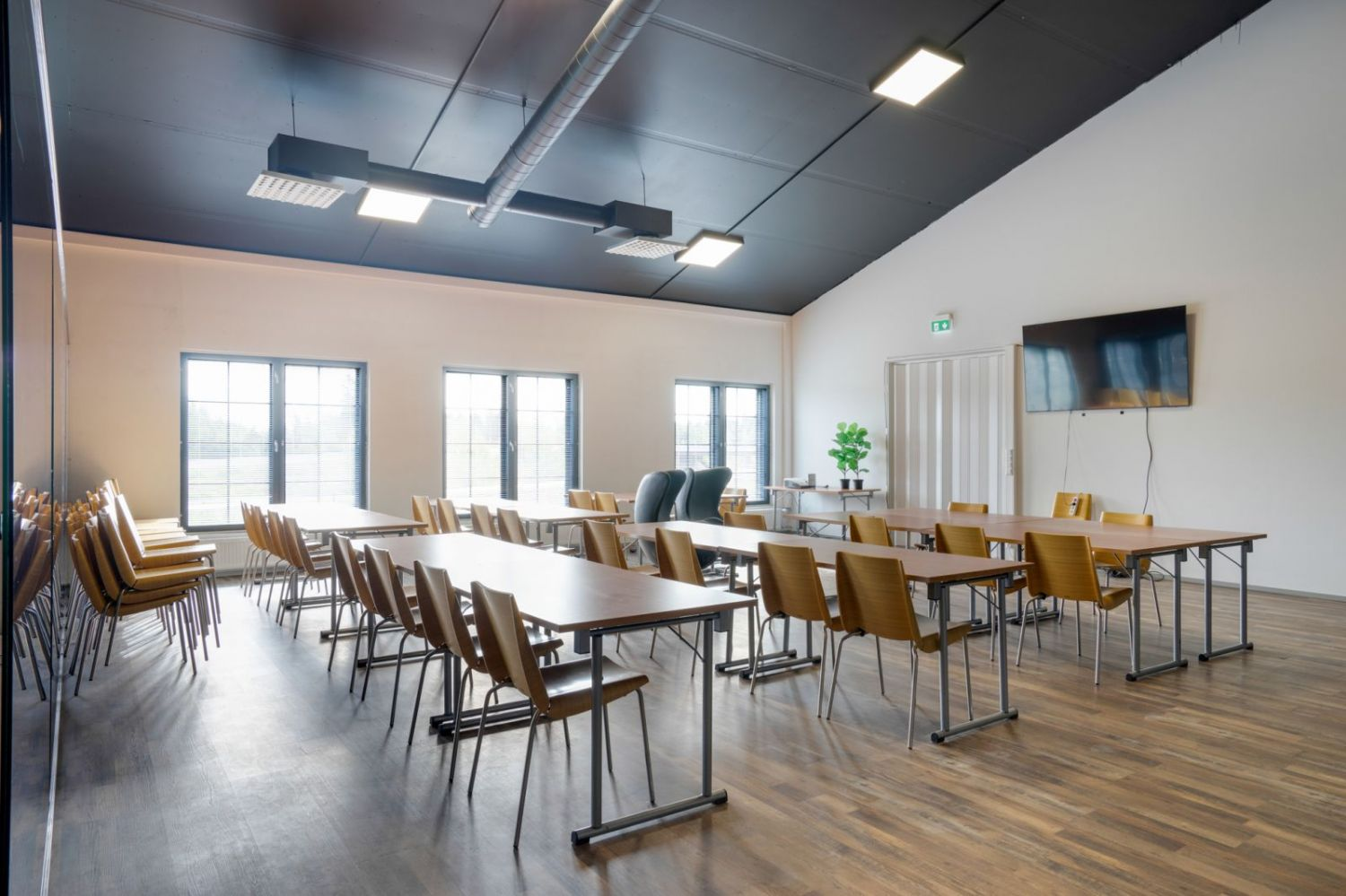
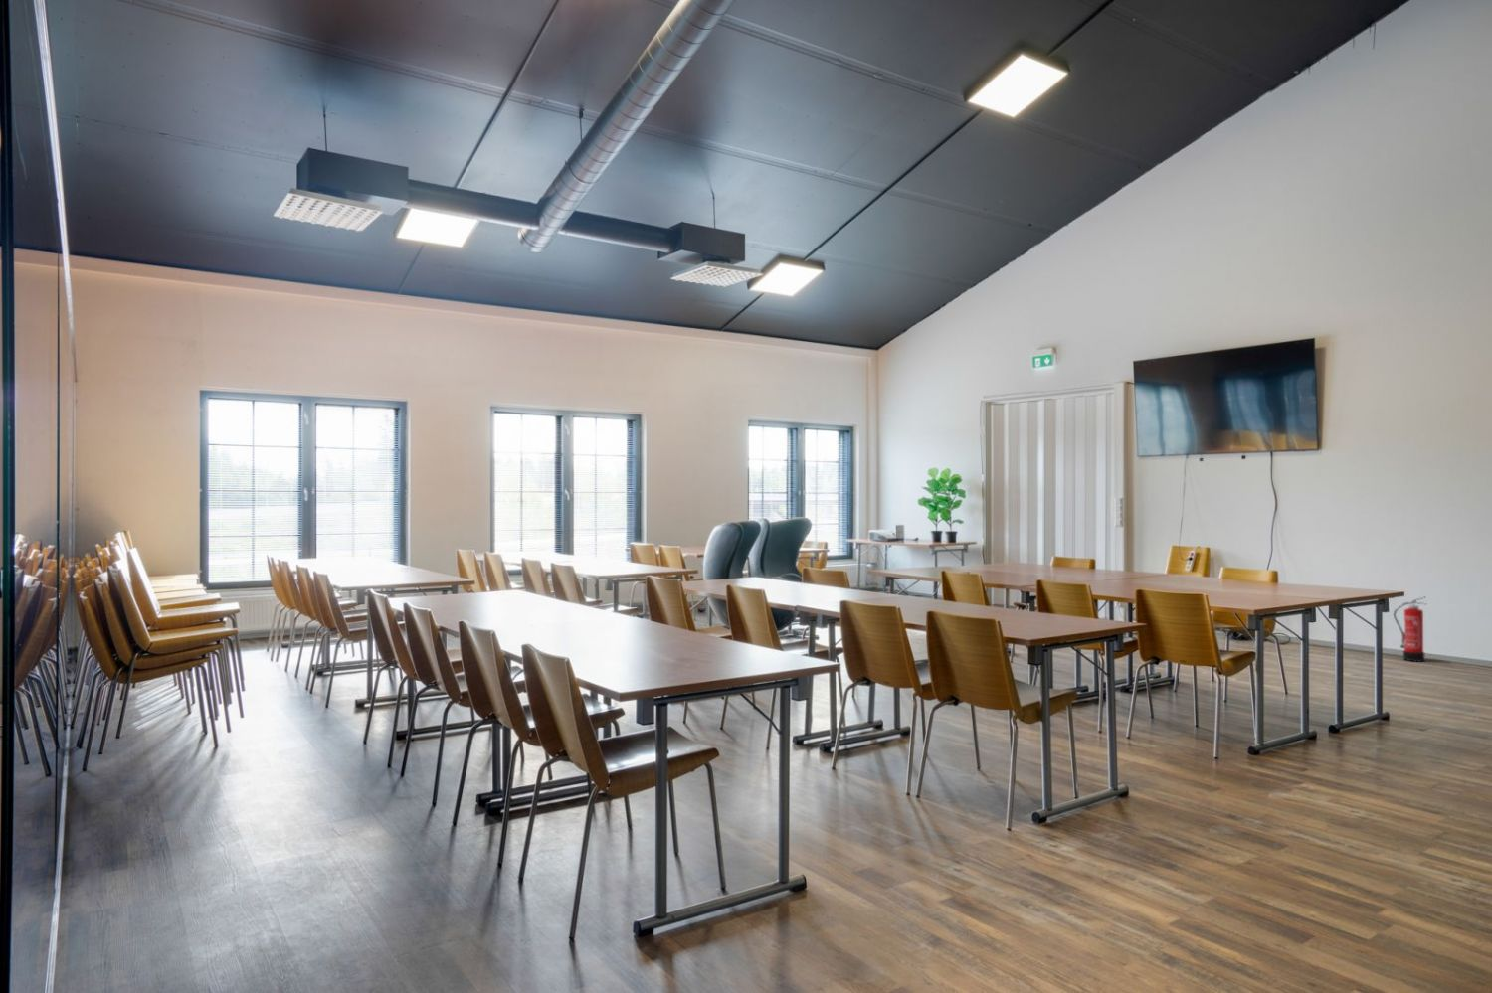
+ fire extinguisher (1410, 627)
